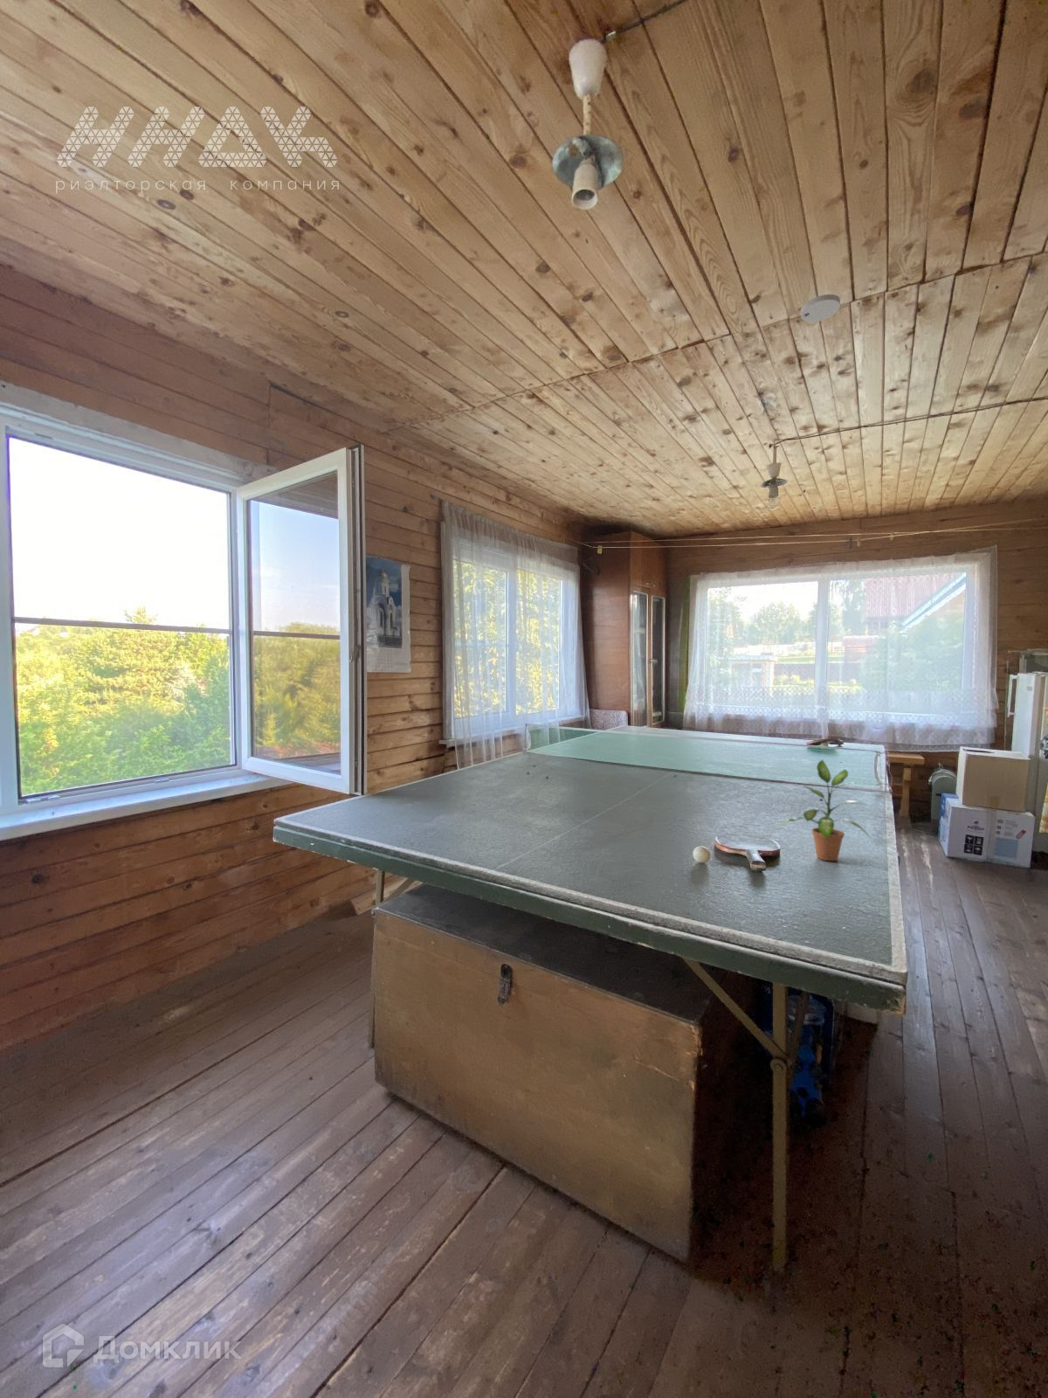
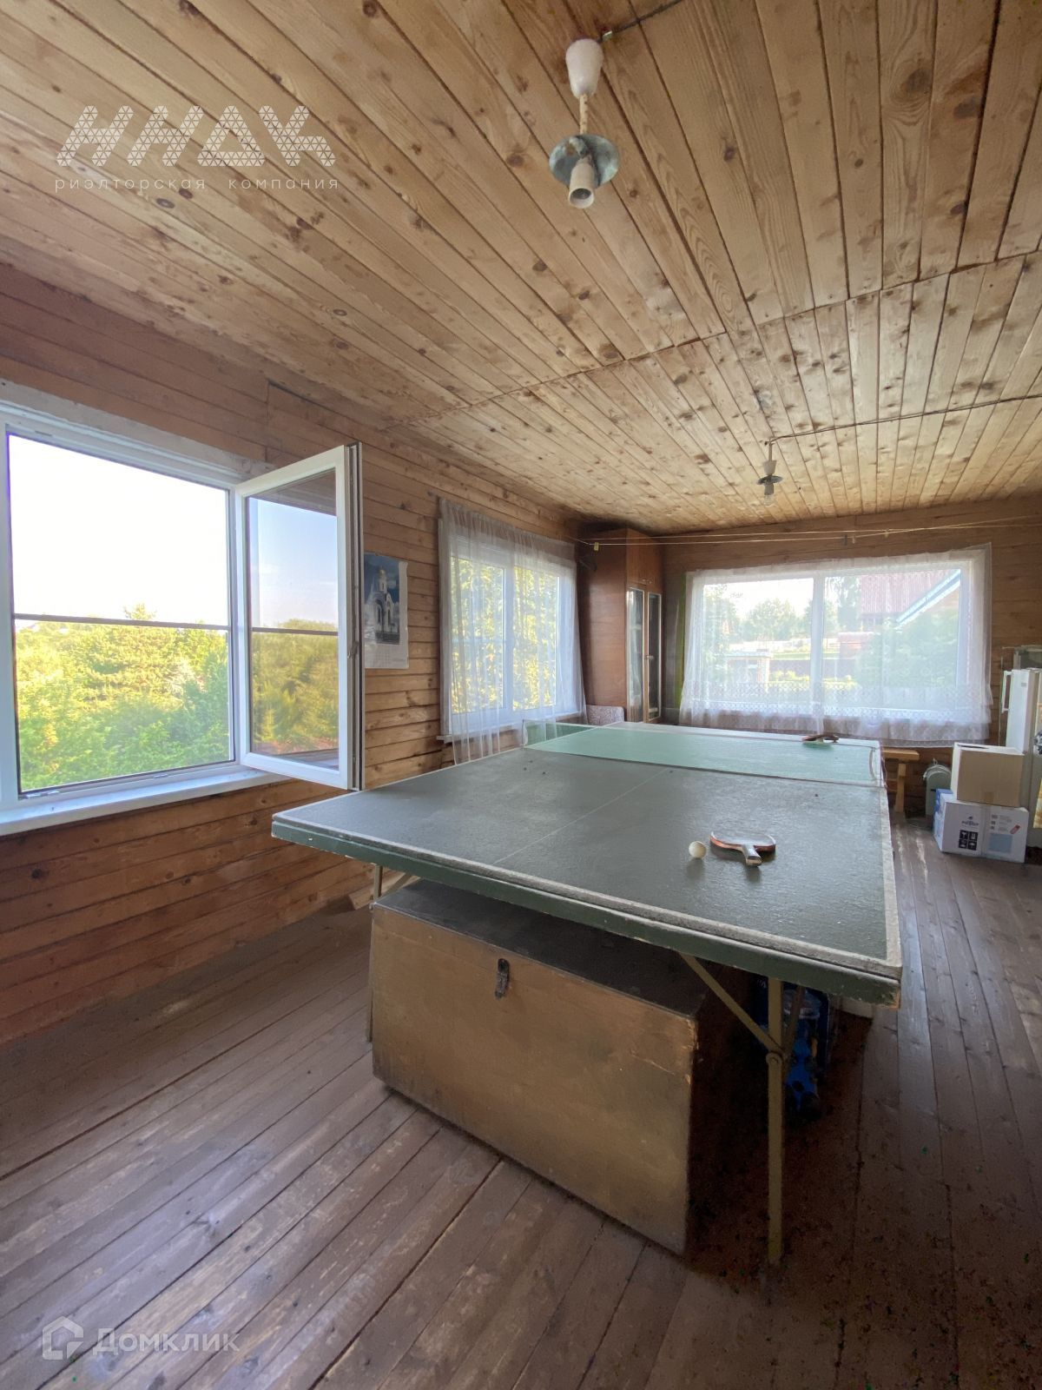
- smoke detector (820, 308)
- potted plant (818, 809)
